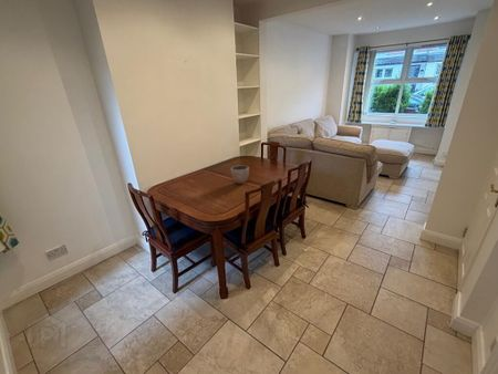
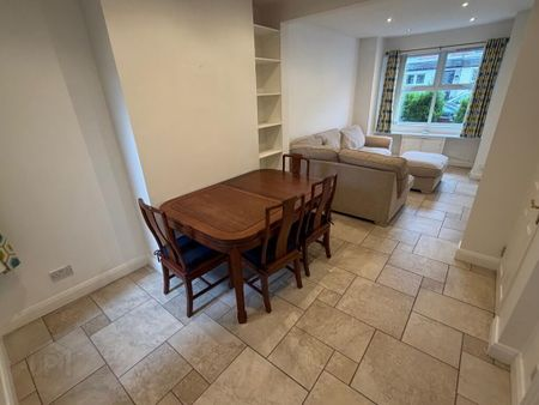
- decorative bowl (240, 175)
